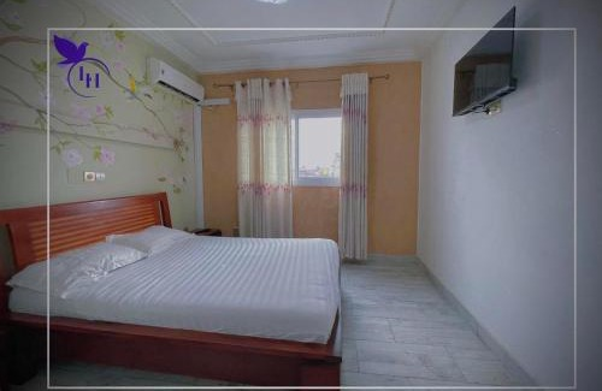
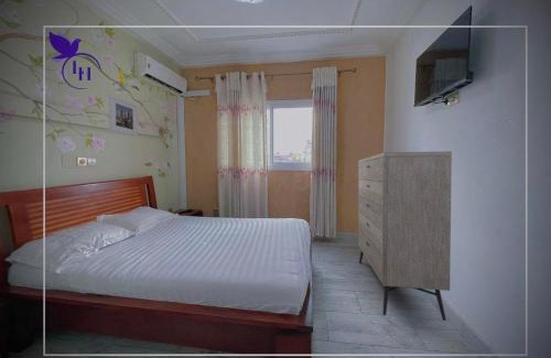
+ dresser (392, 221)
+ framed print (123, 117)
